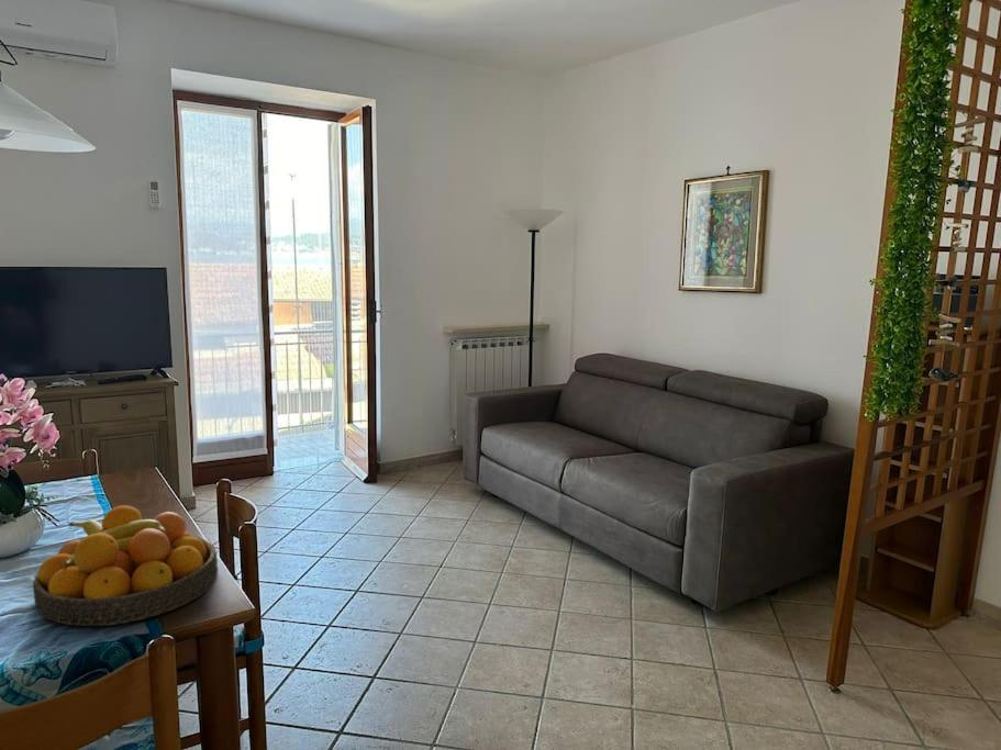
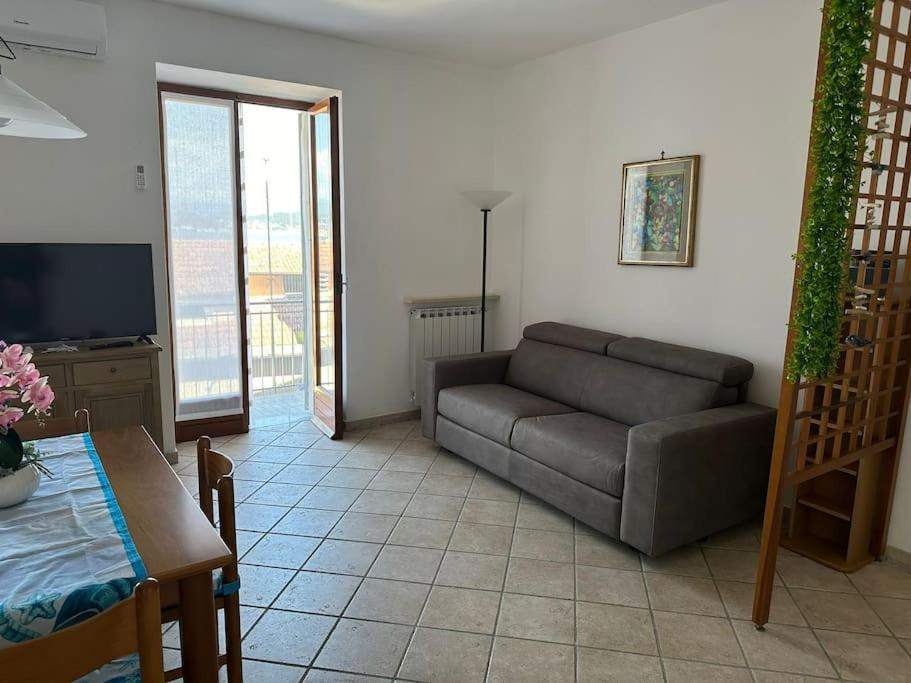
- fruit bowl (129, 552)
